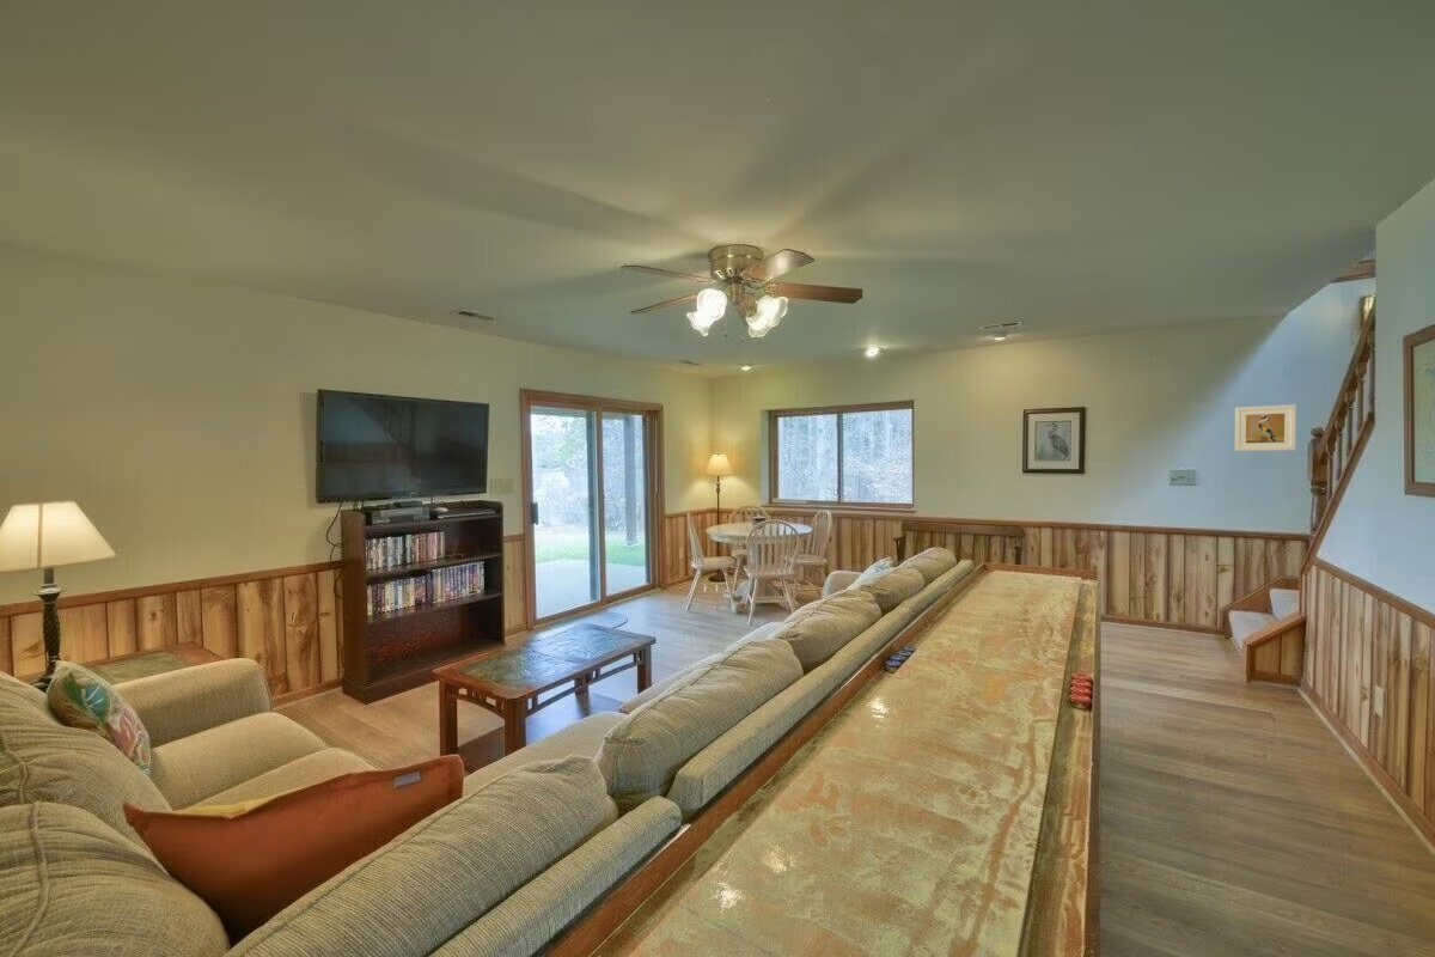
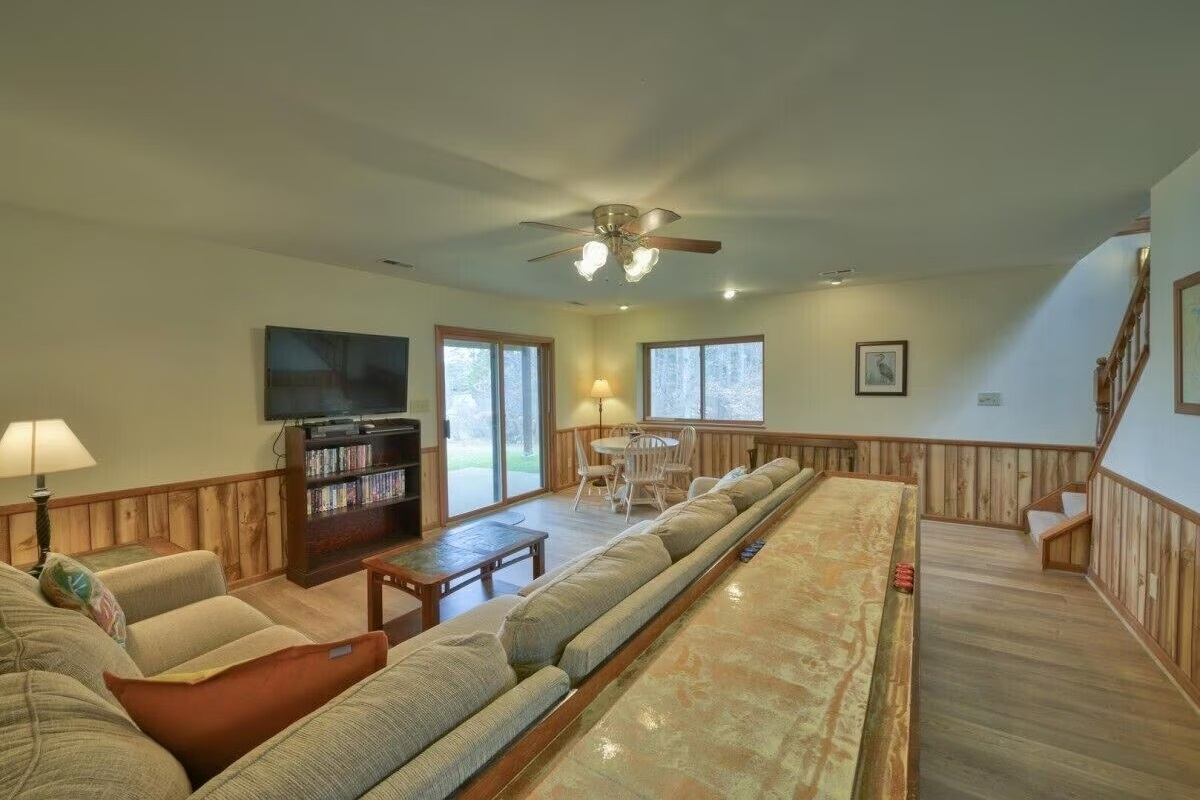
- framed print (1264, 428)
